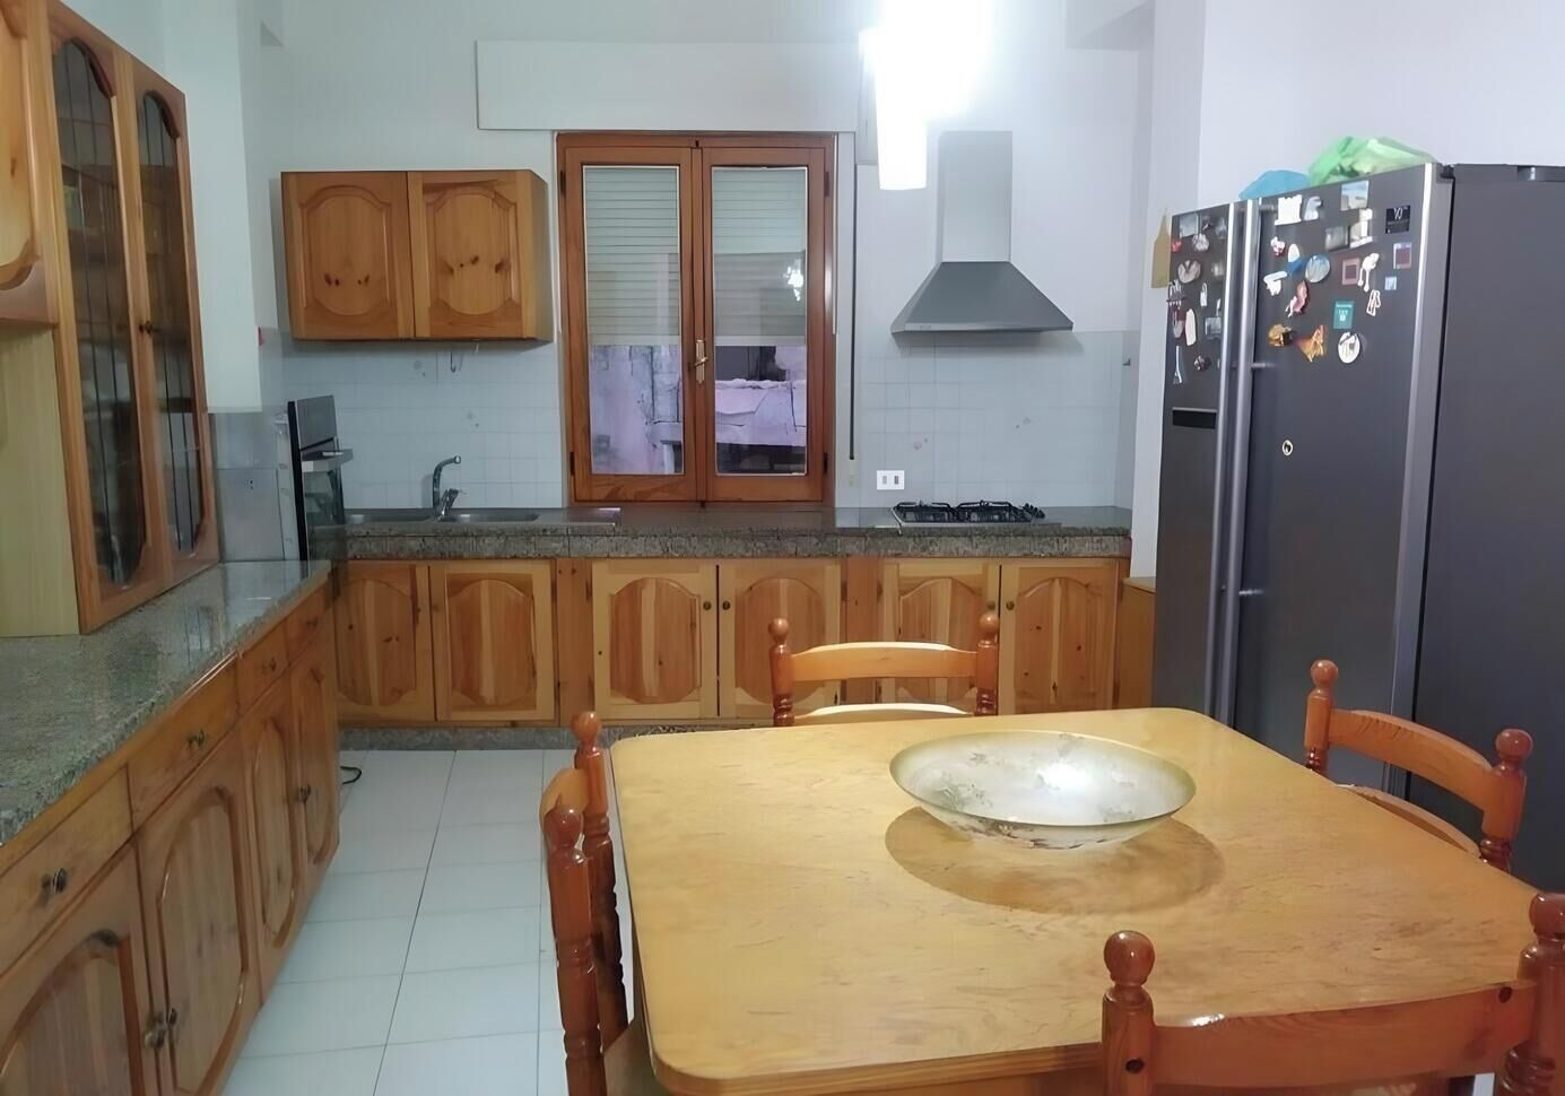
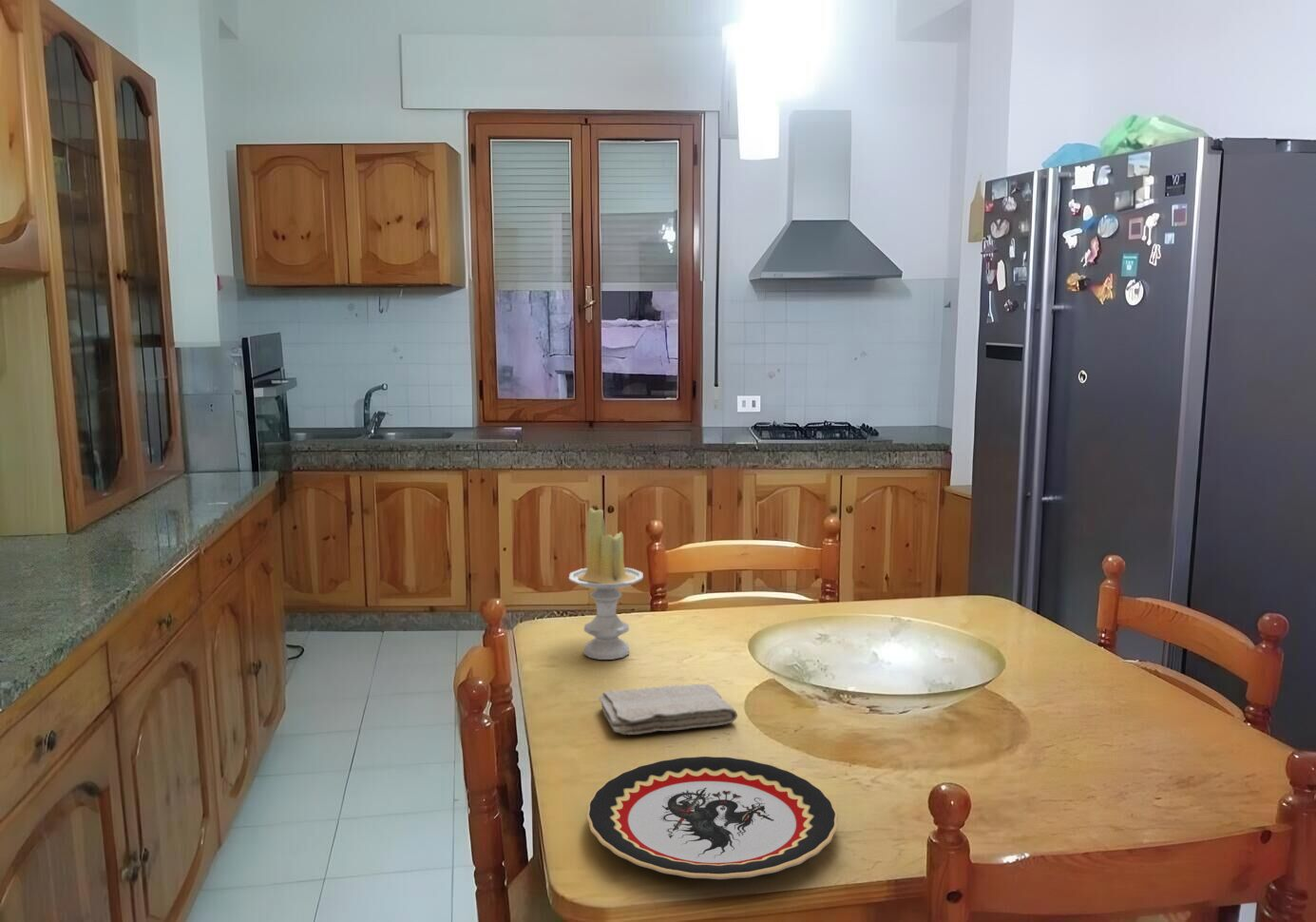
+ washcloth (665, 706)
+ plate (711, 817)
+ candle (606, 581)
